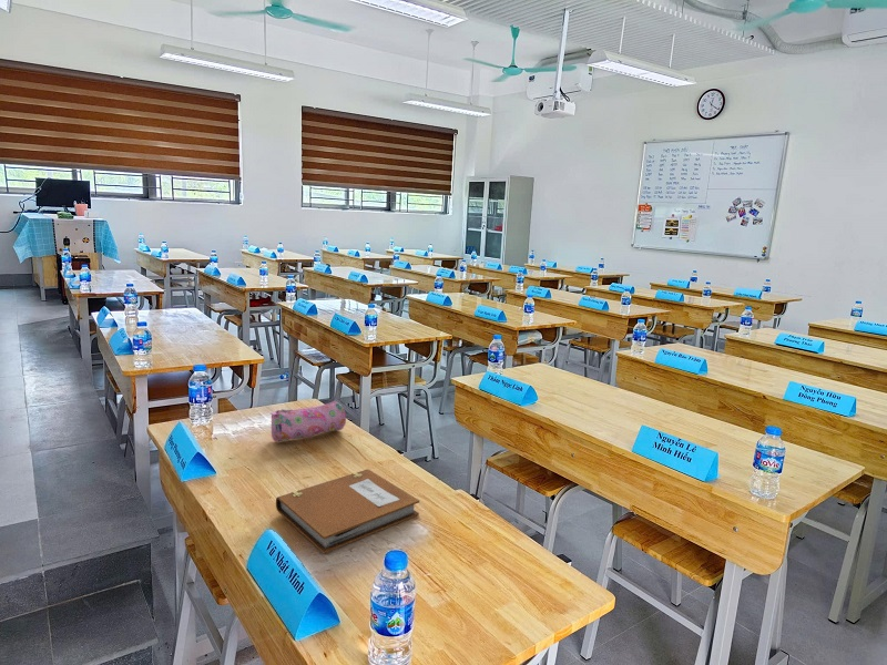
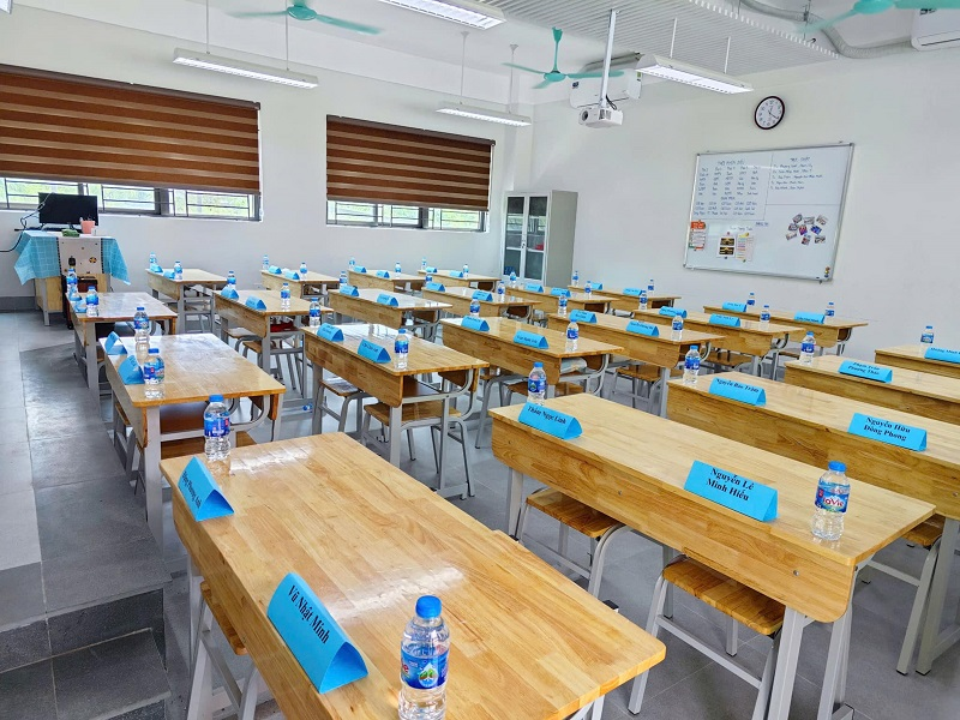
- notebook (349, 504)
- pencil case (307, 420)
